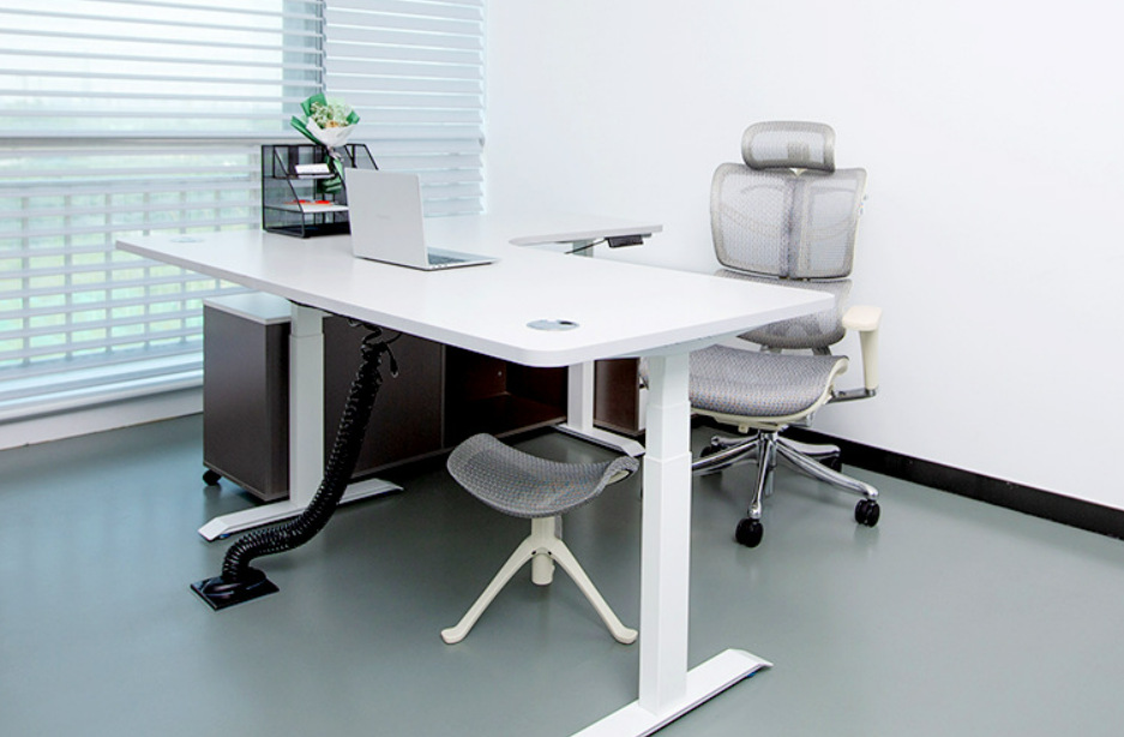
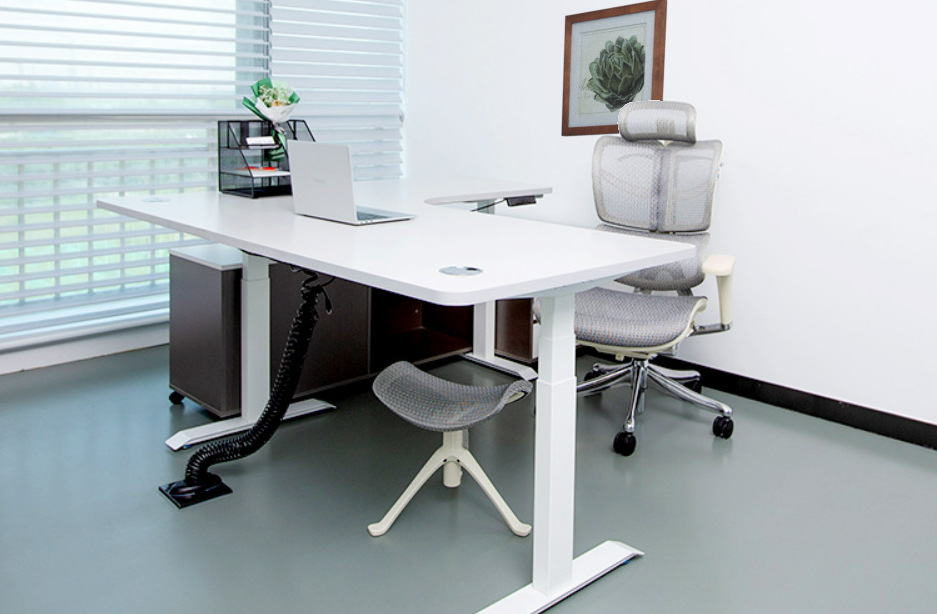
+ wall art (611, 71)
